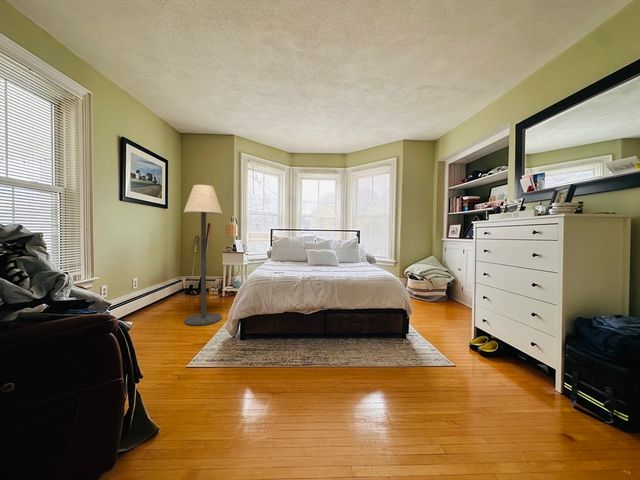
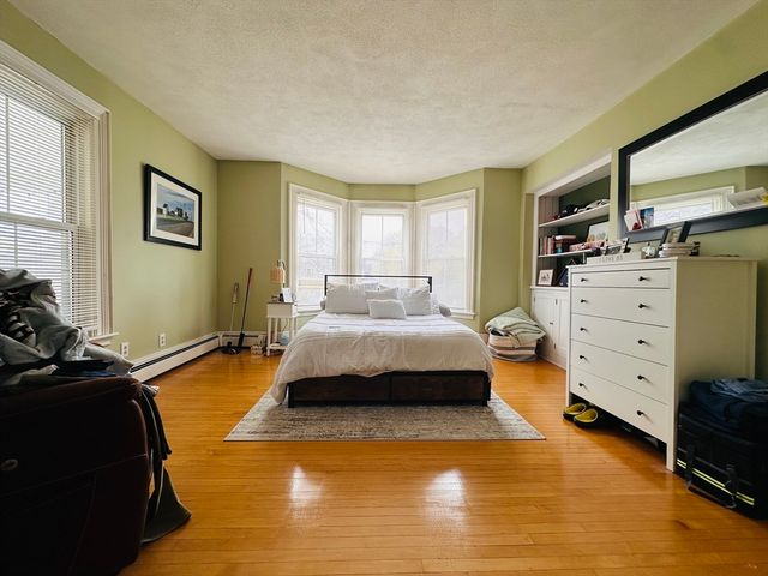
- floor lamp (203, 253)
